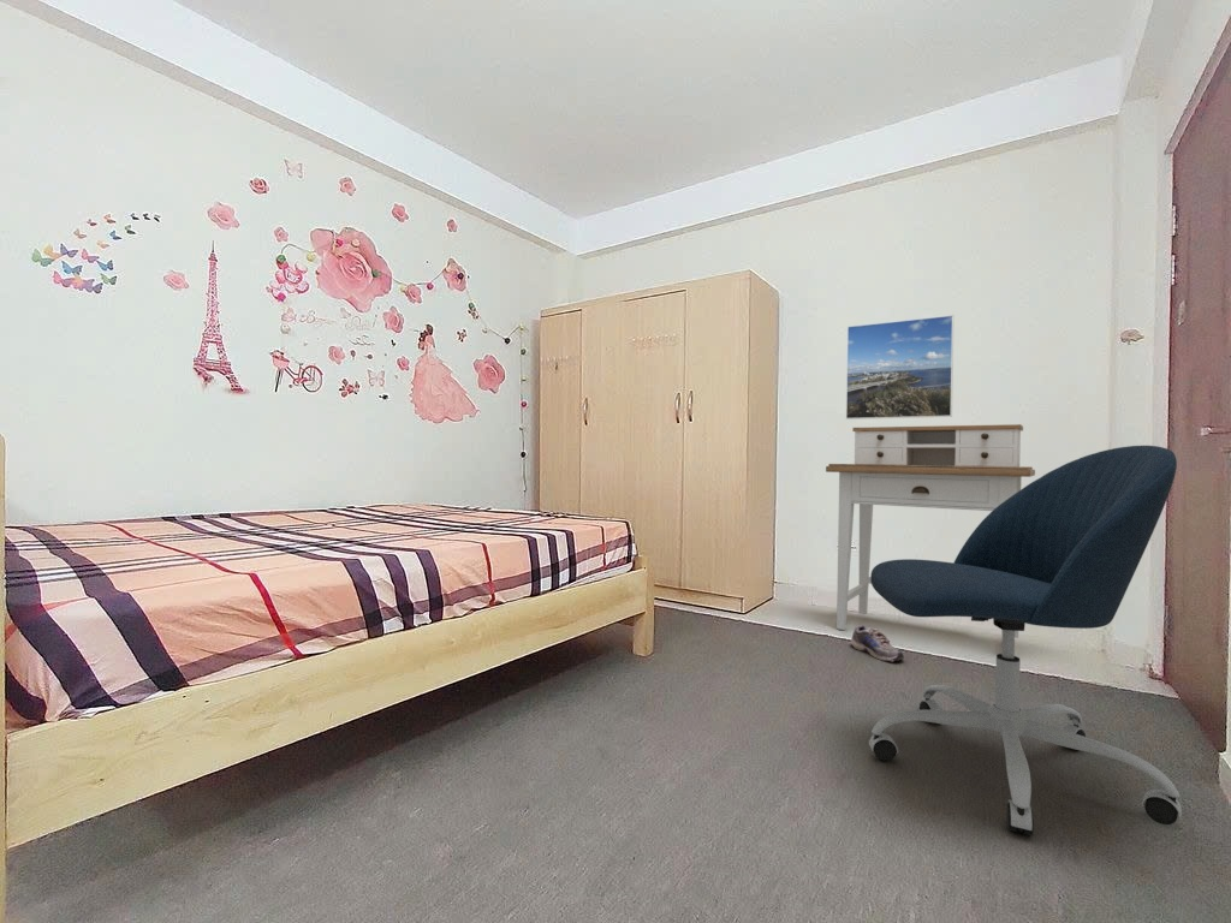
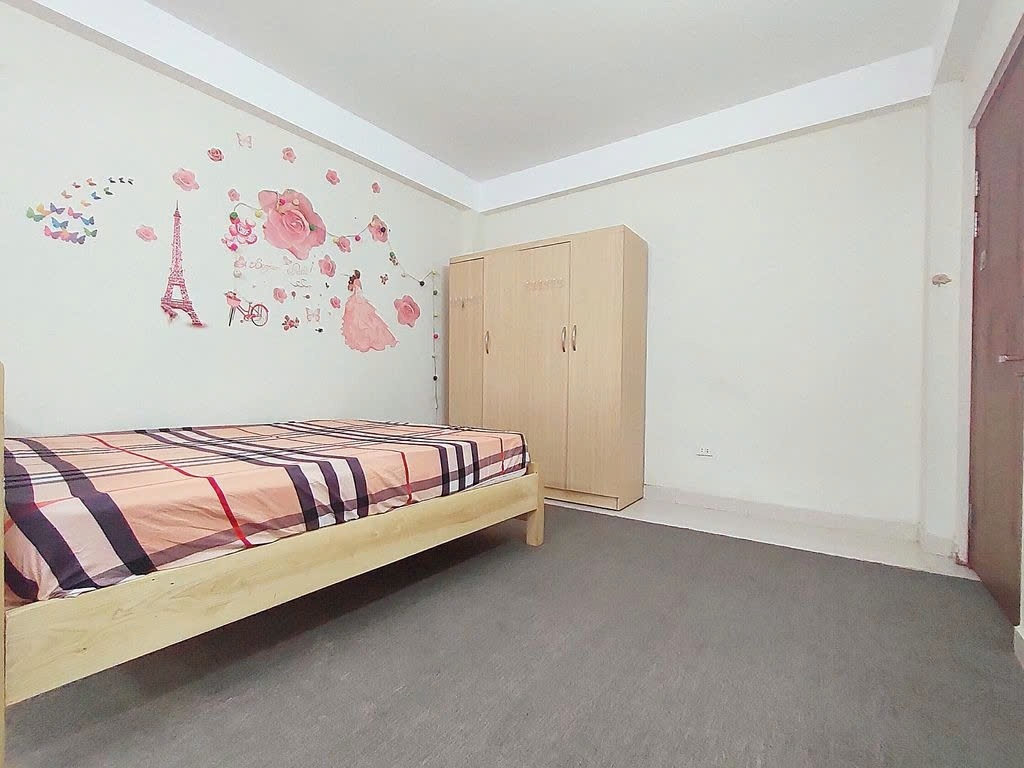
- desk (932, 507)
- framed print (897, 369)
- office chair (1003, 606)
- shoe (876, 641)
